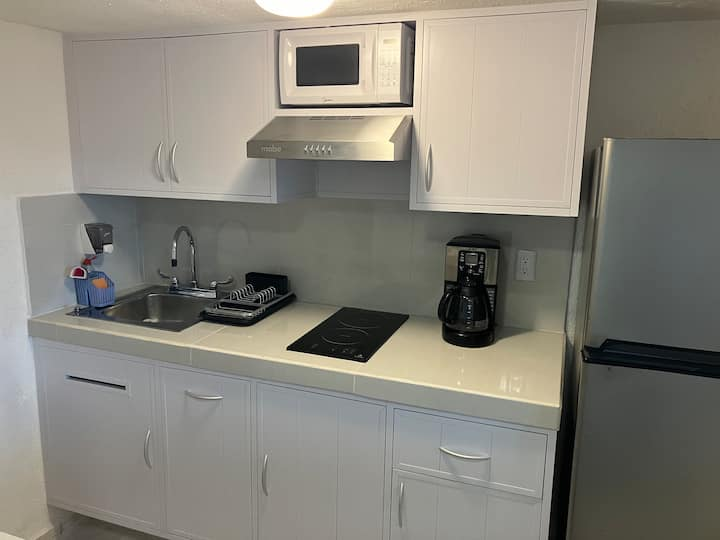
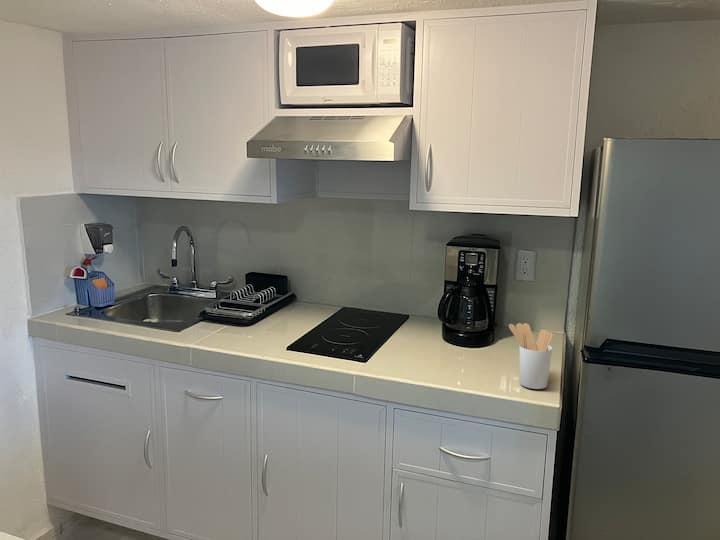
+ utensil holder (529, 353)
